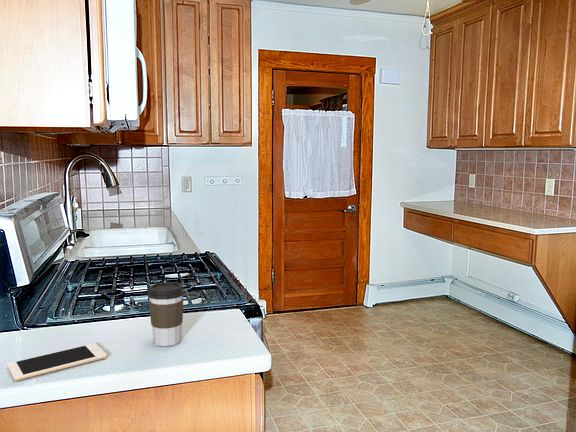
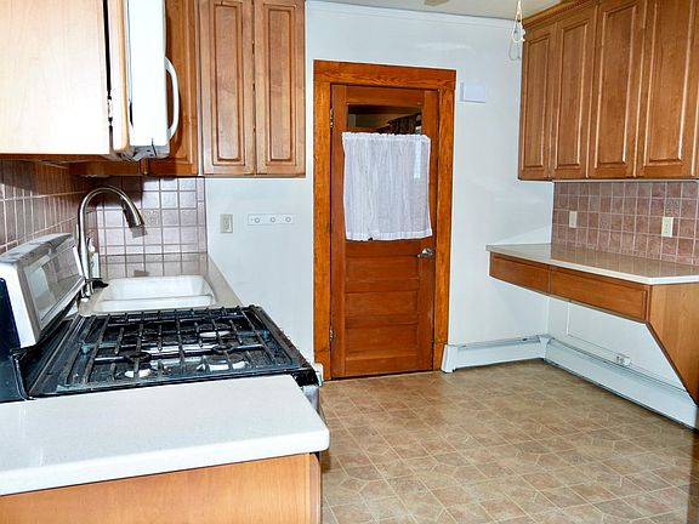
- coffee cup (166, 313)
- cell phone (58, 360)
